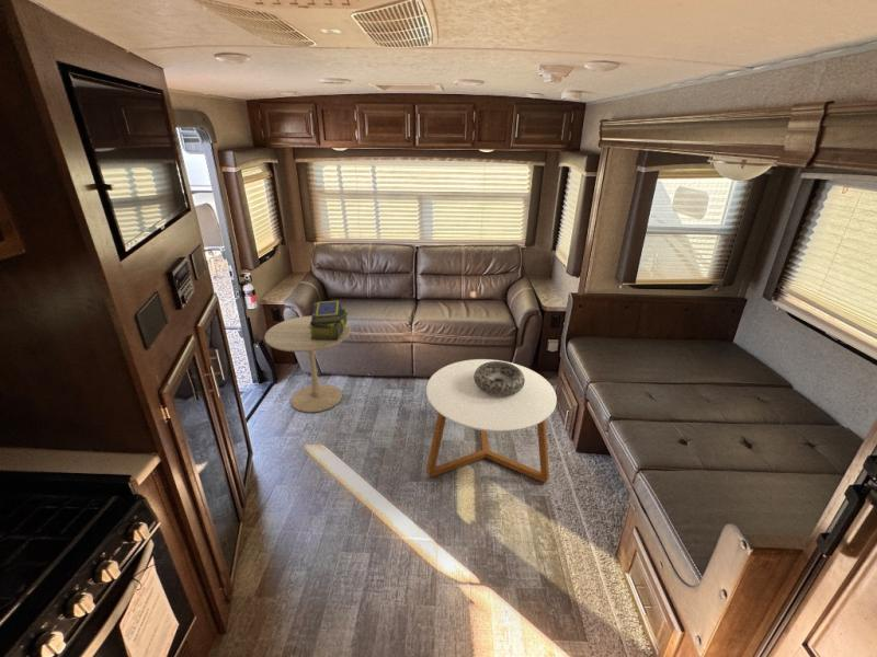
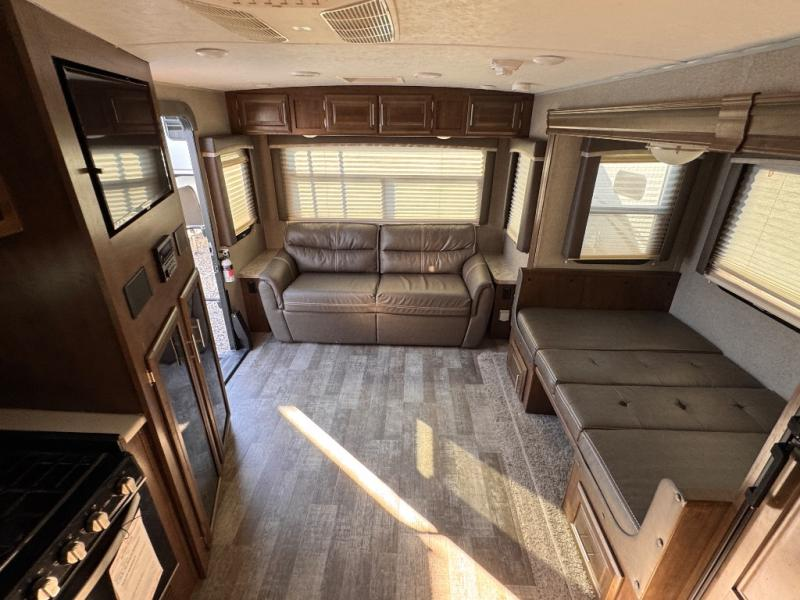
- coffee table (487, 422)
- decorative bowl (499, 378)
- side table (312, 366)
- stack of books (328, 319)
